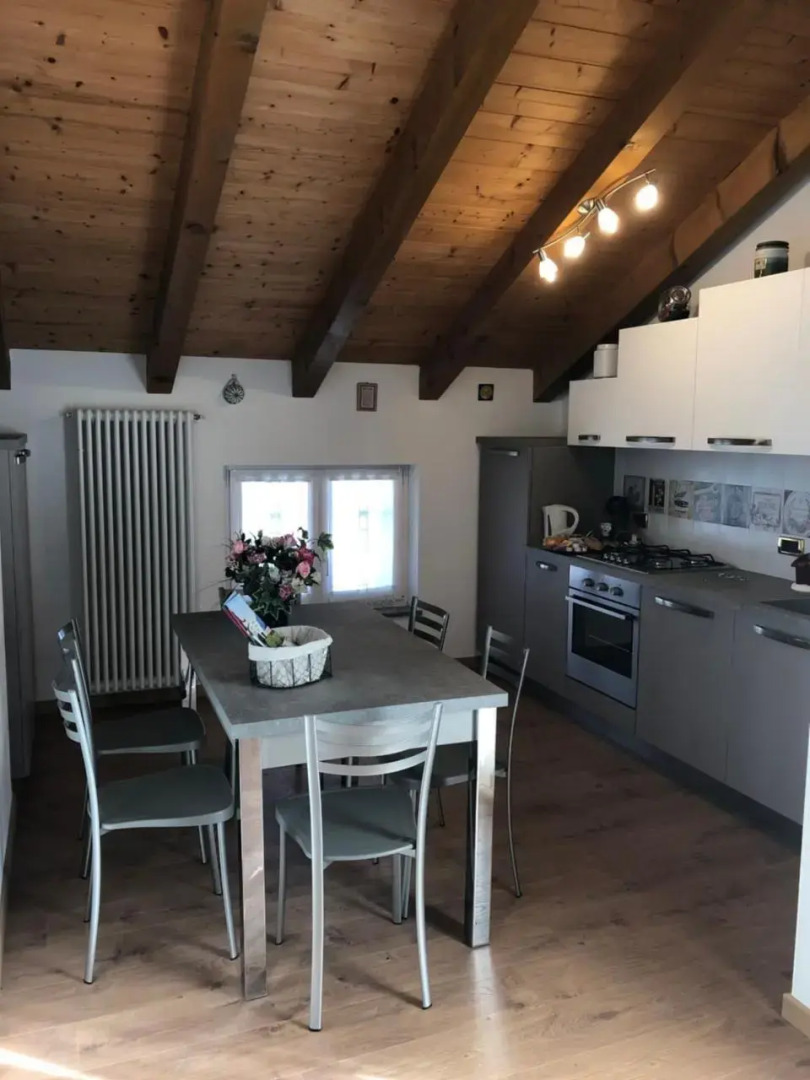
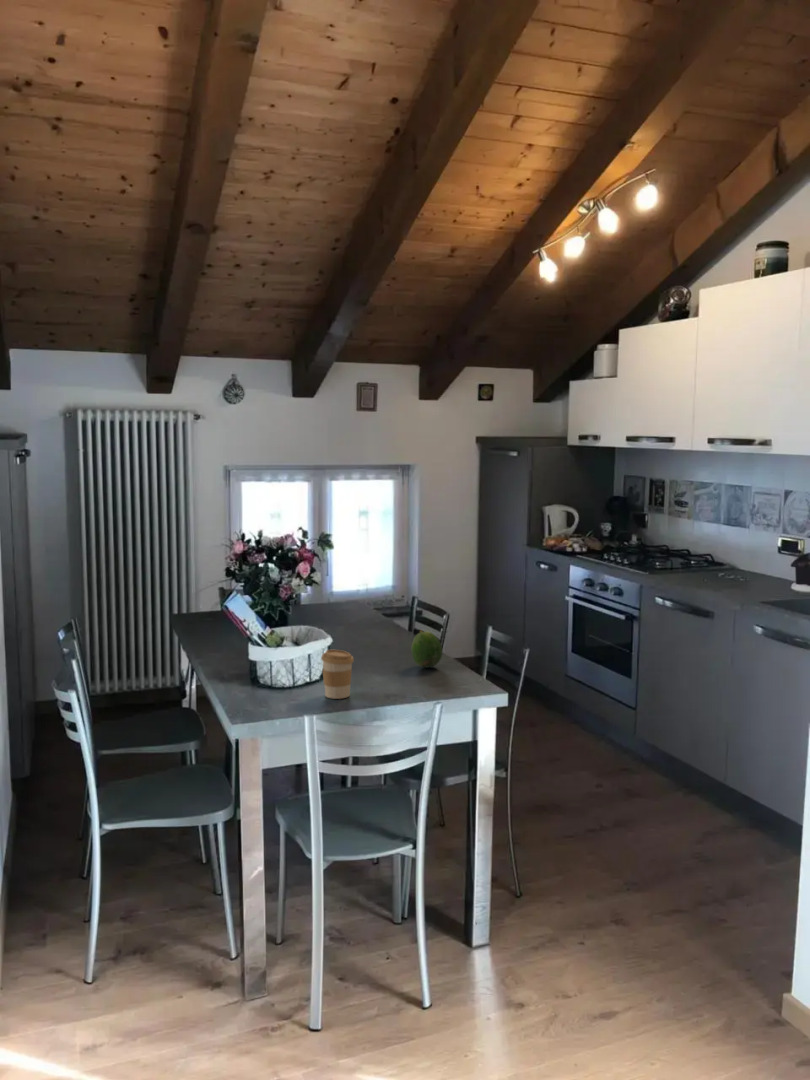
+ coffee cup (337, 673)
+ fruit (426, 649)
